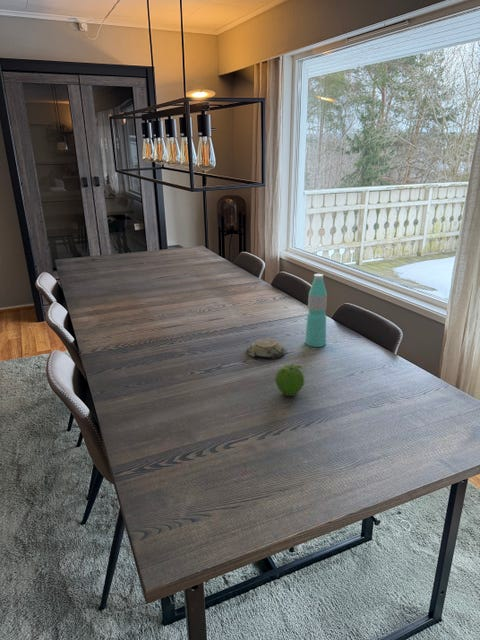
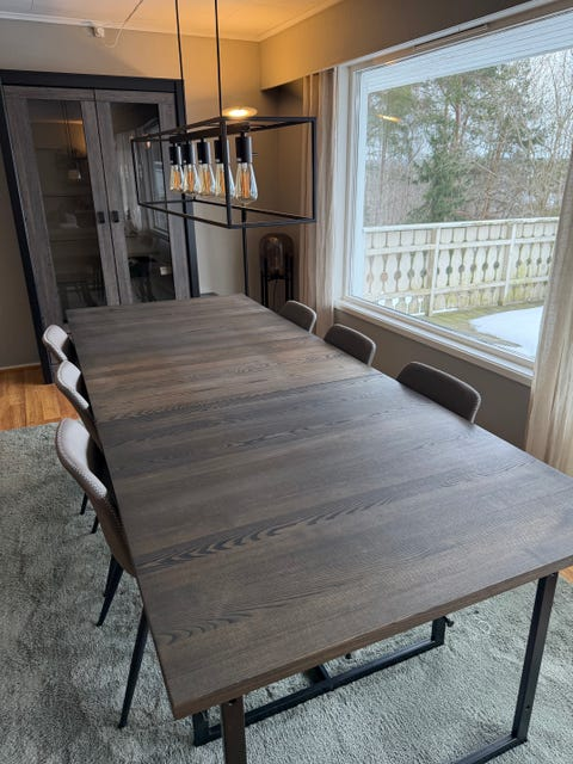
- water bottle (317, 309)
- fruit (289, 379)
- decorative bowl (266, 346)
